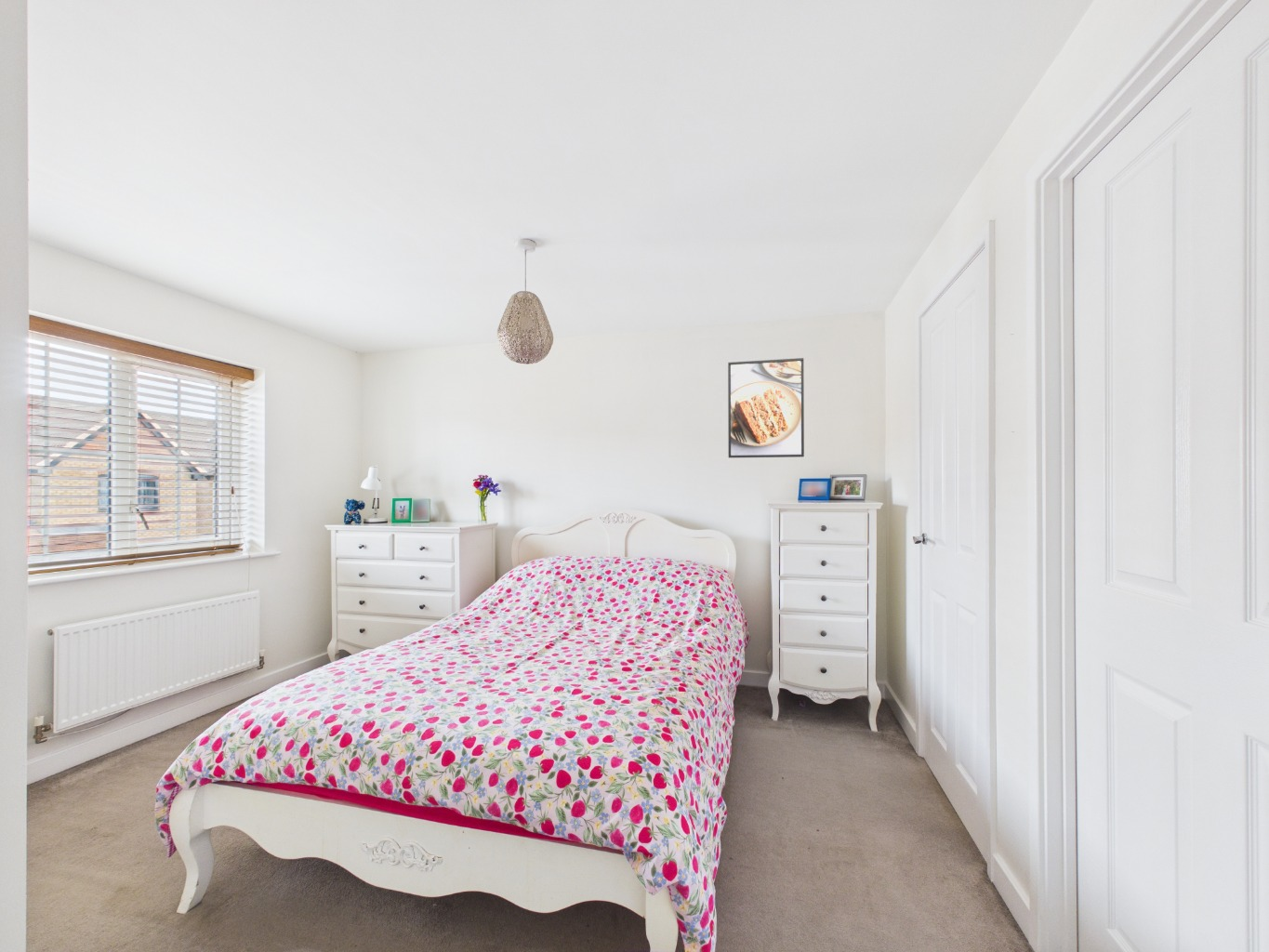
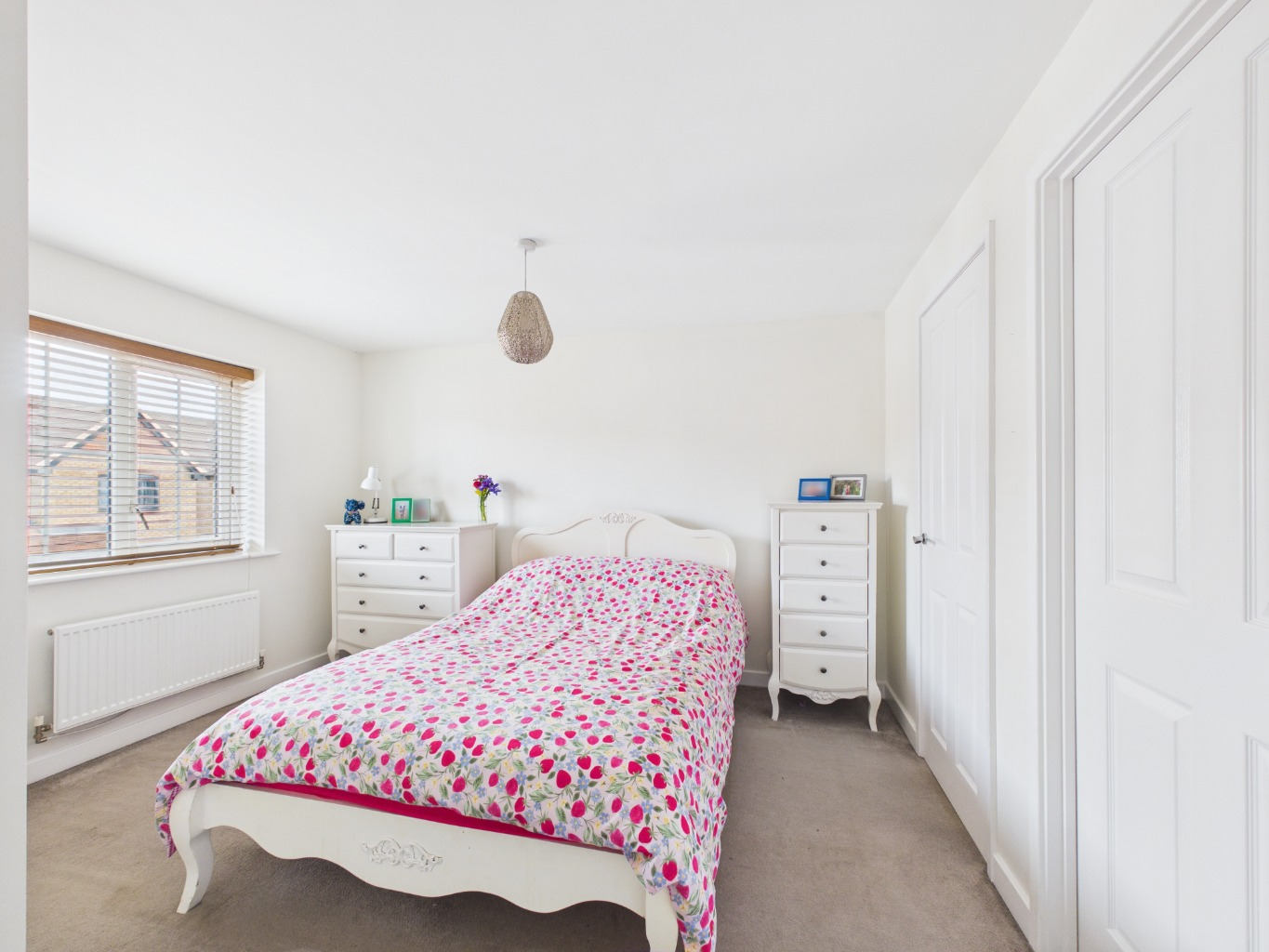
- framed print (765, 408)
